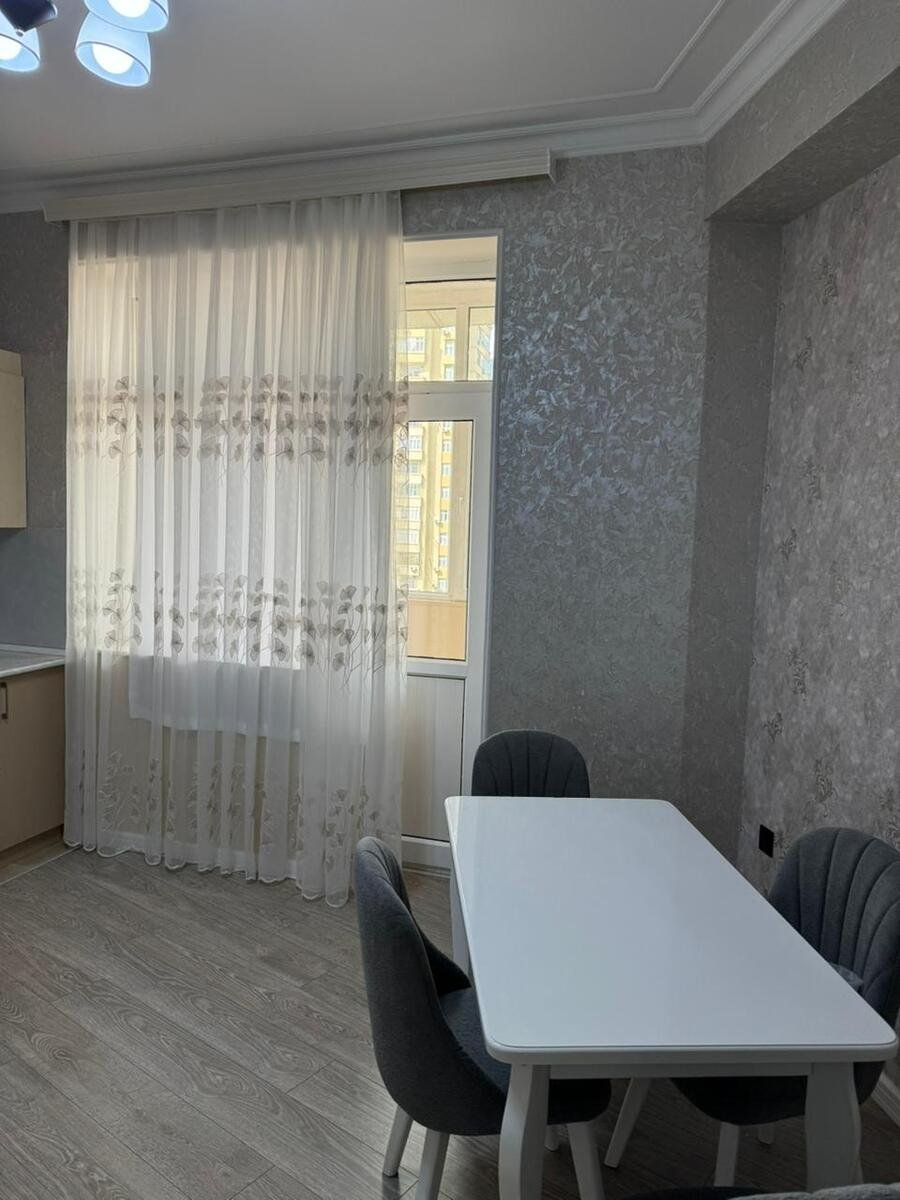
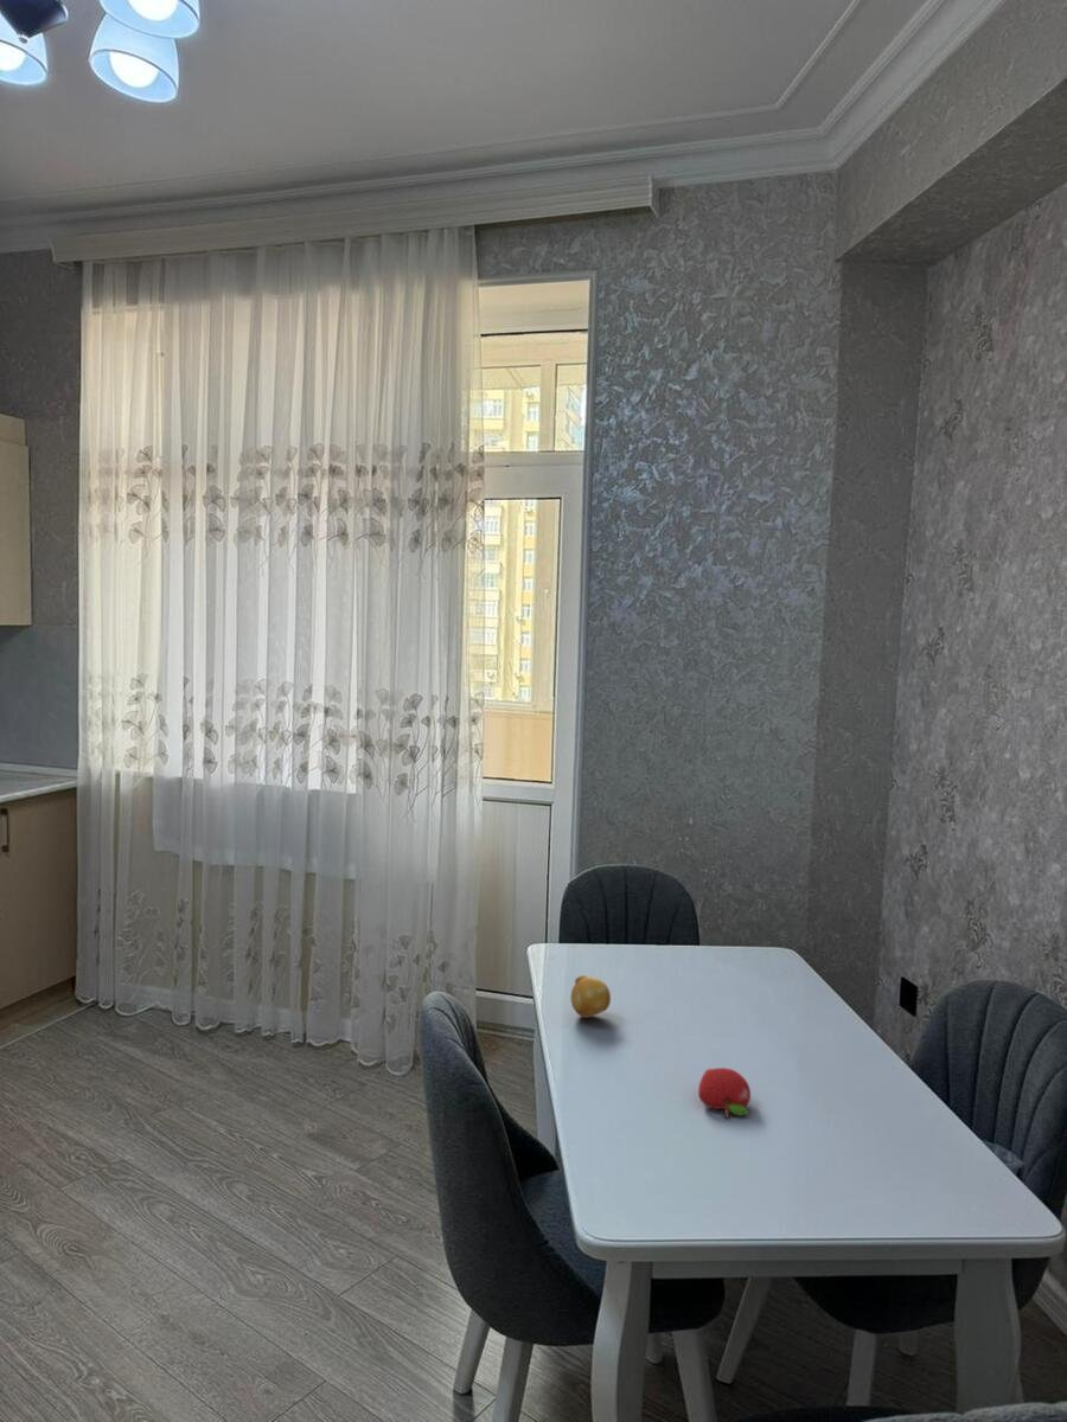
+ fruit (590, 998)
+ fruit (724, 1090)
